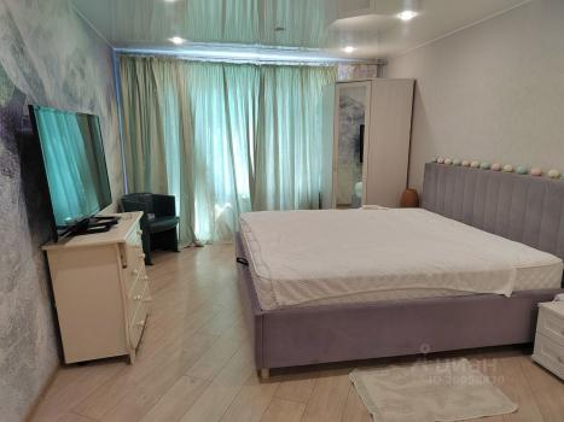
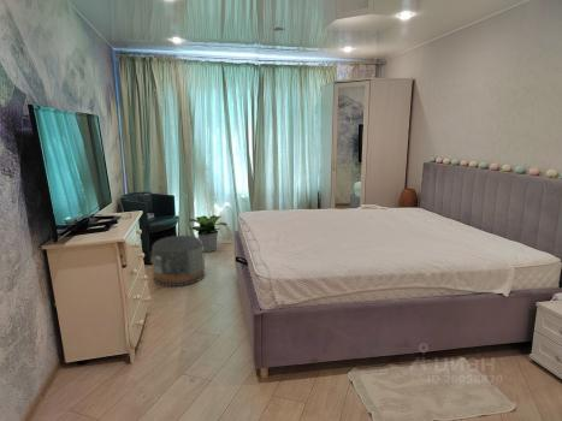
+ pouf (178, 257)
+ potted plant (209, 233)
